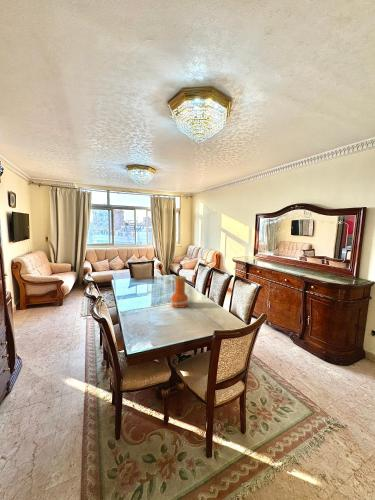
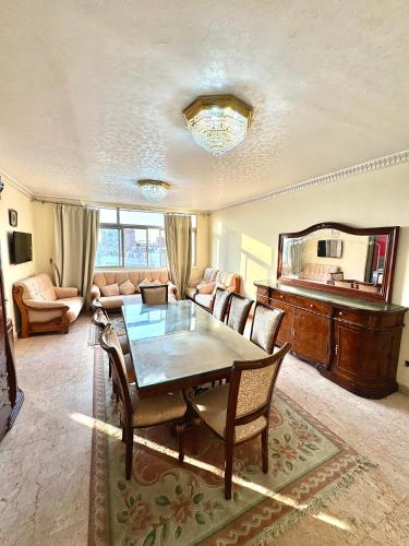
- vase (179, 291)
